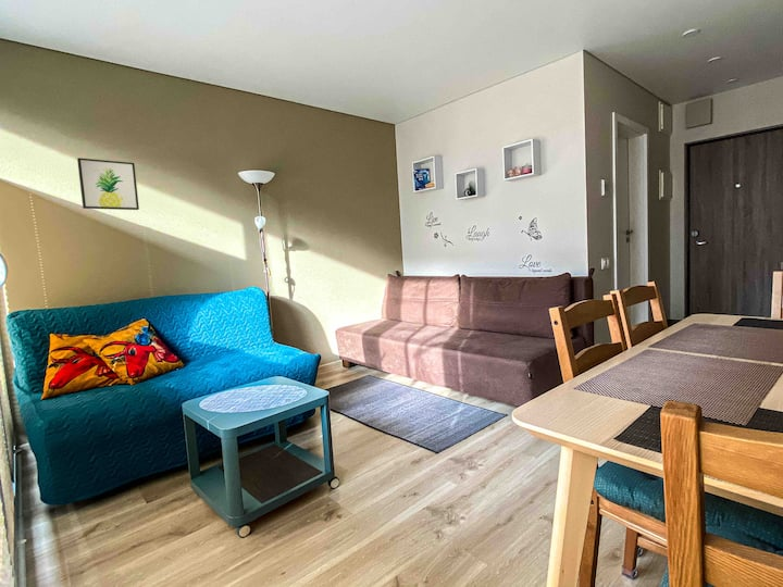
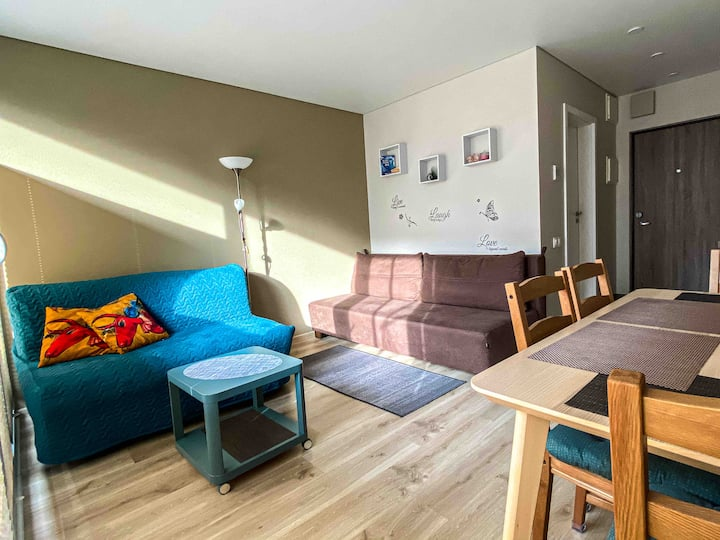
- wall art (109, 185)
